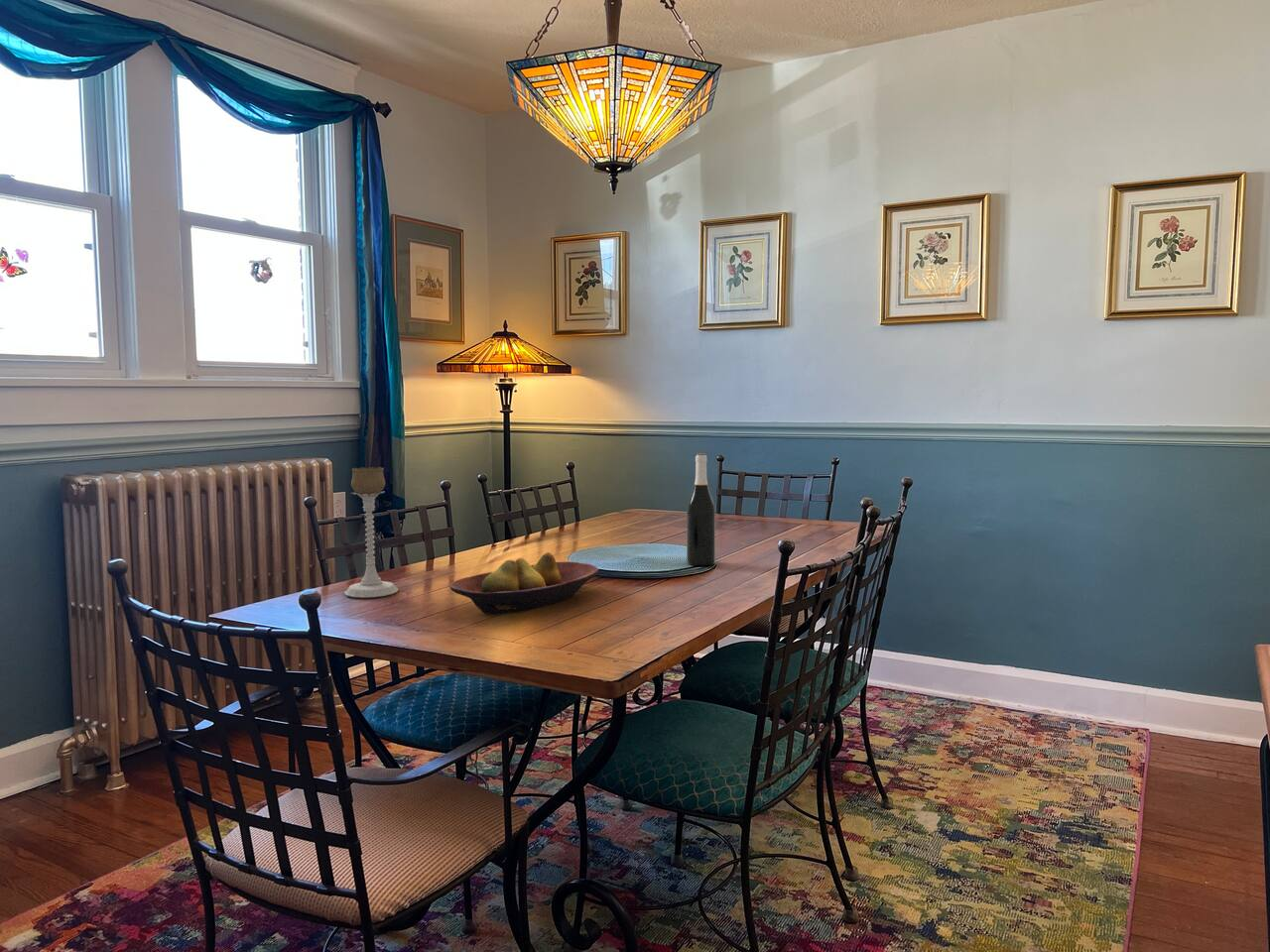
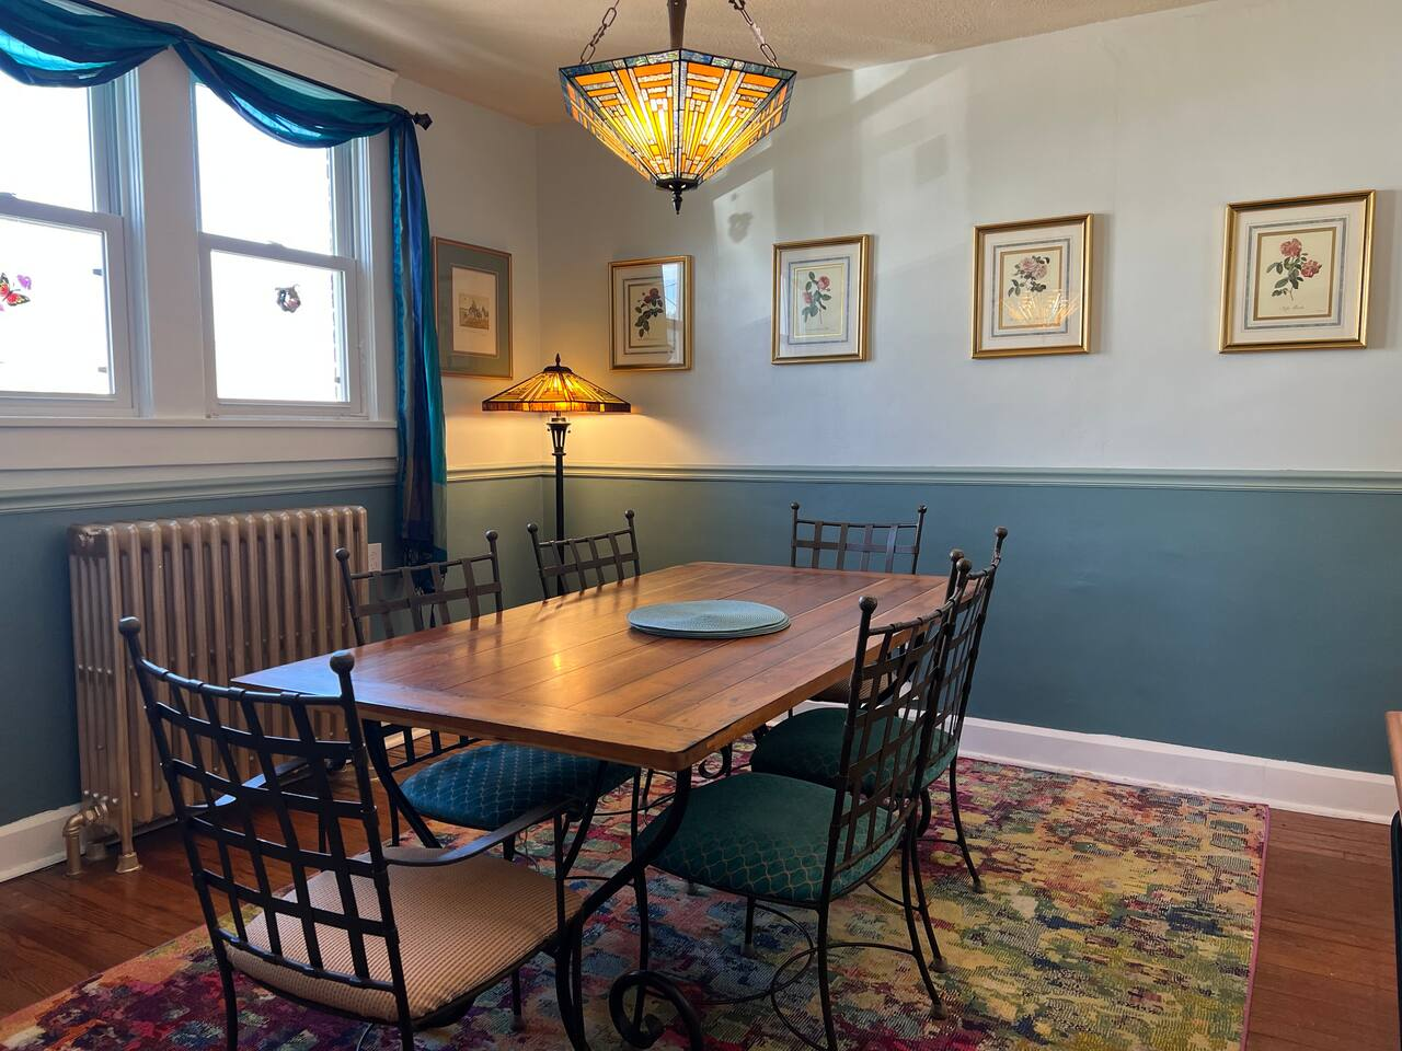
- fruit bowl (528, 578)
- candle holder (369, 530)
- wine bottle (700, 509)
